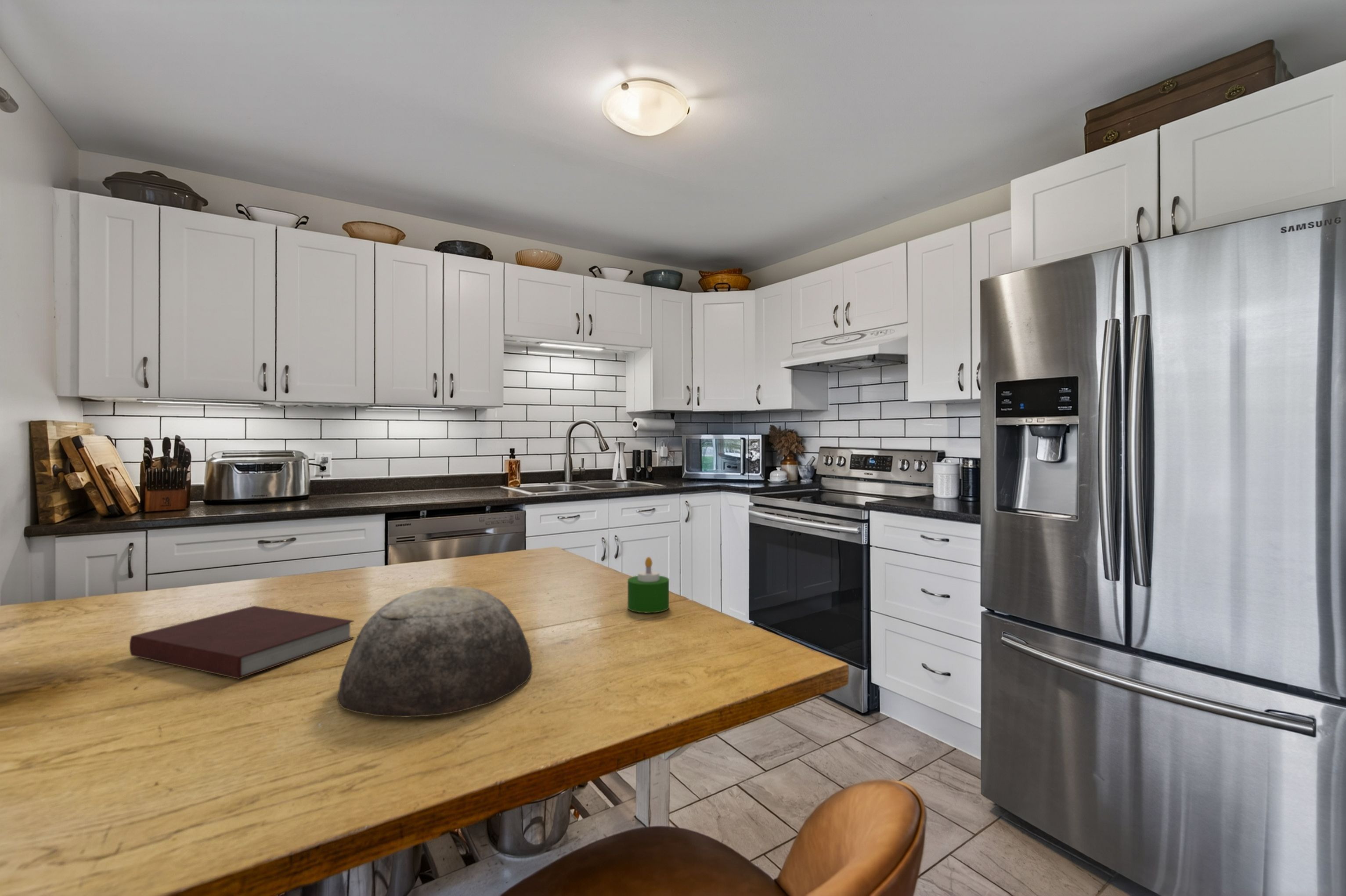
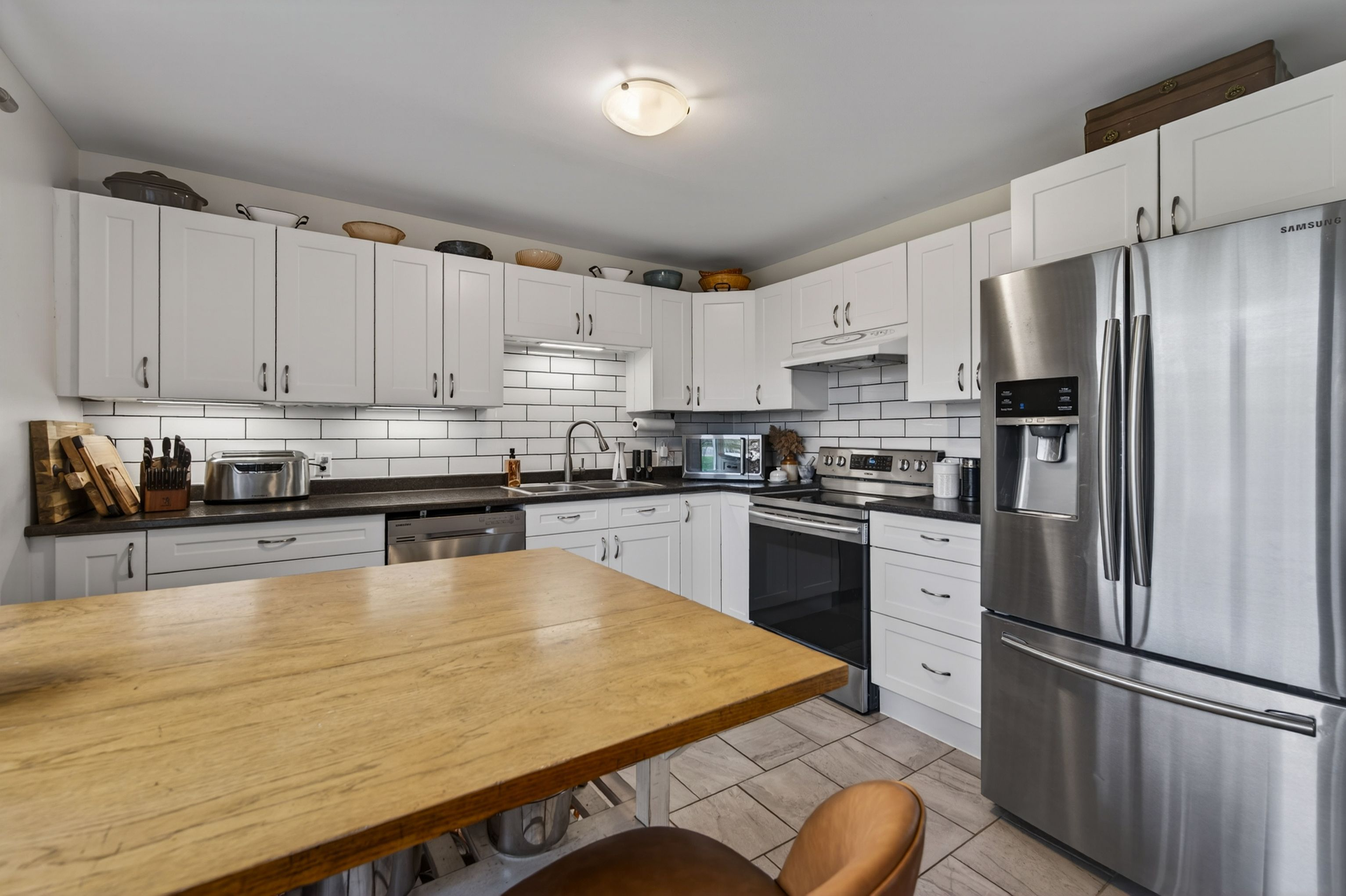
- notebook (247, 637)
- candle (648, 582)
- bowl (442, 635)
